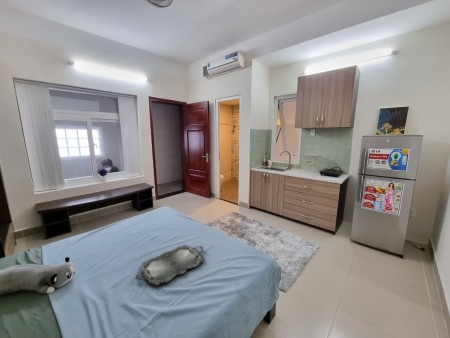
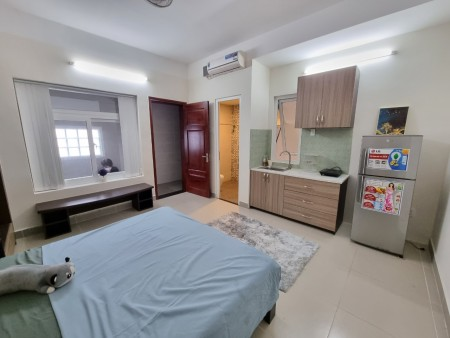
- serving tray (173, 262)
